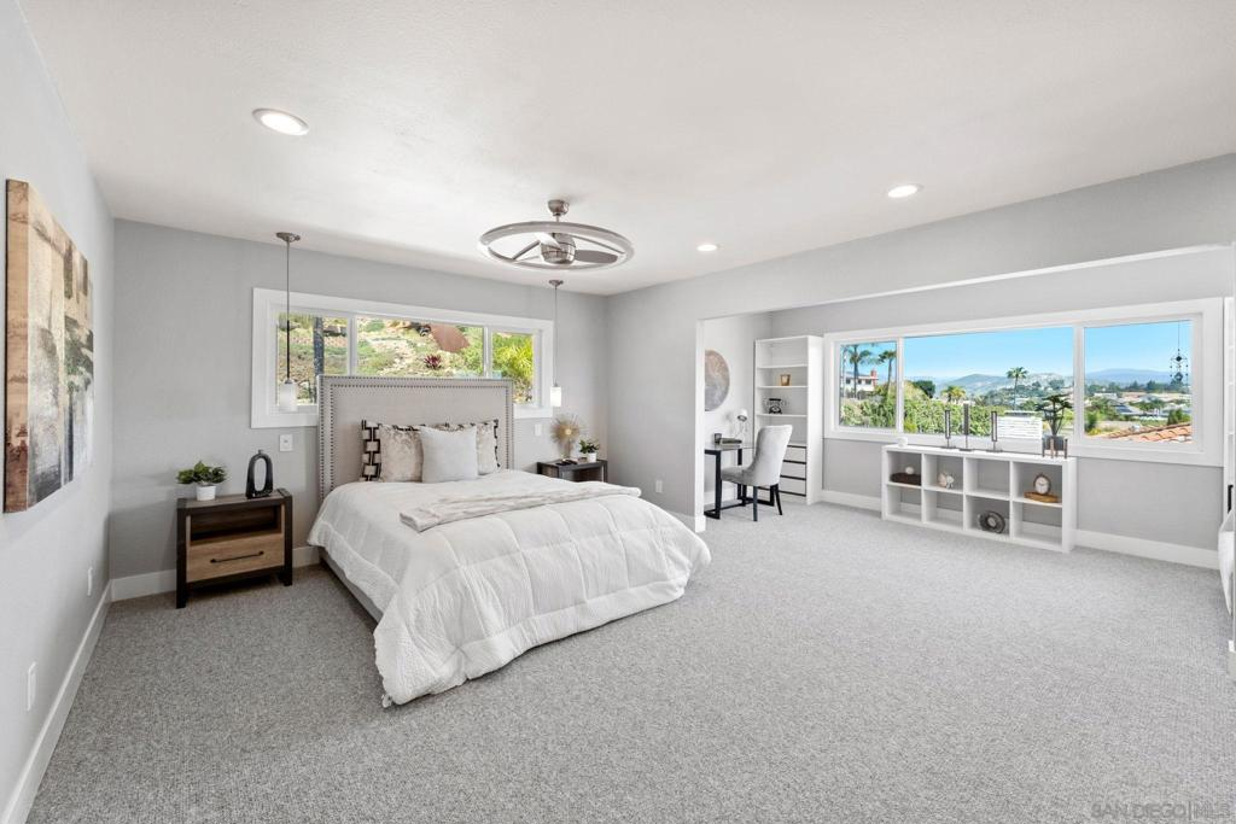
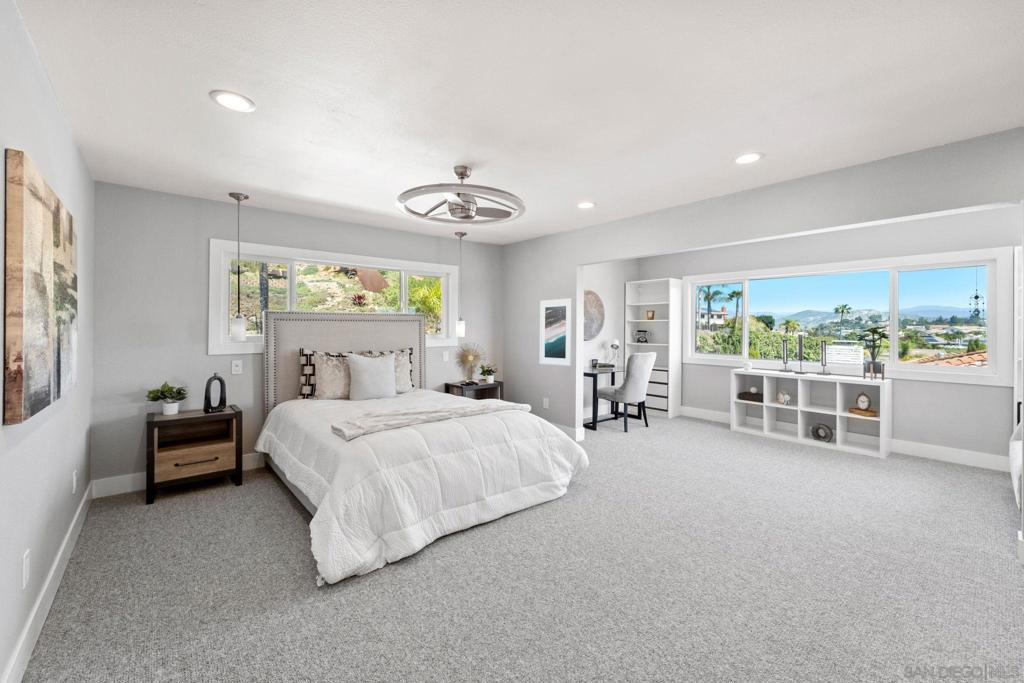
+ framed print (555, 332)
